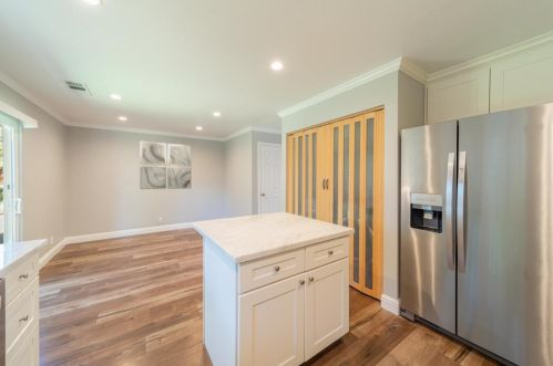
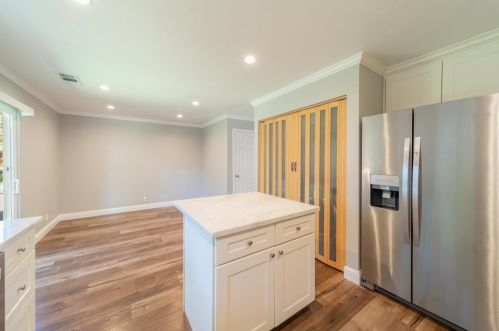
- wall art (167, 165)
